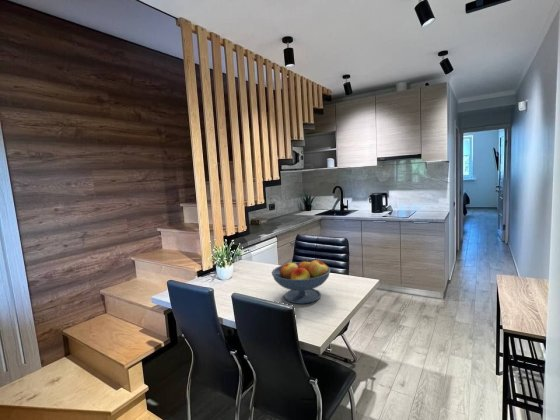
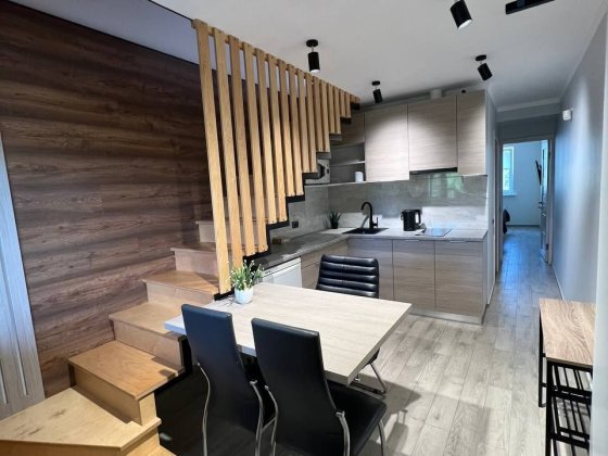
- fruit bowl (301, 278)
